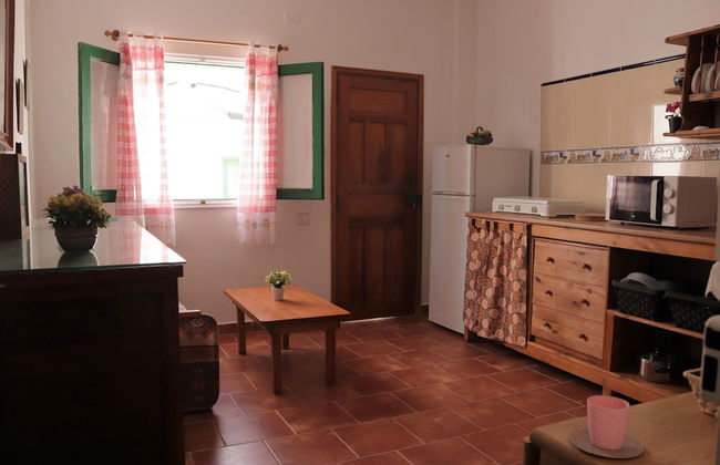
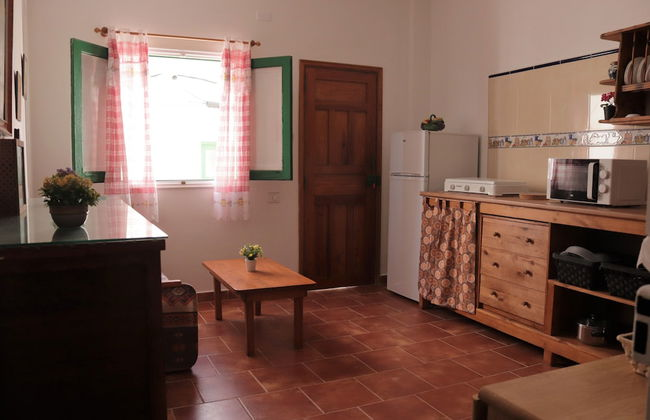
- cup (607, 423)
